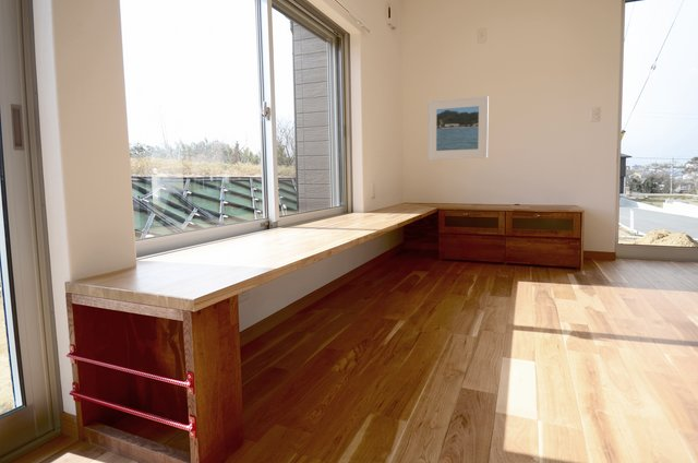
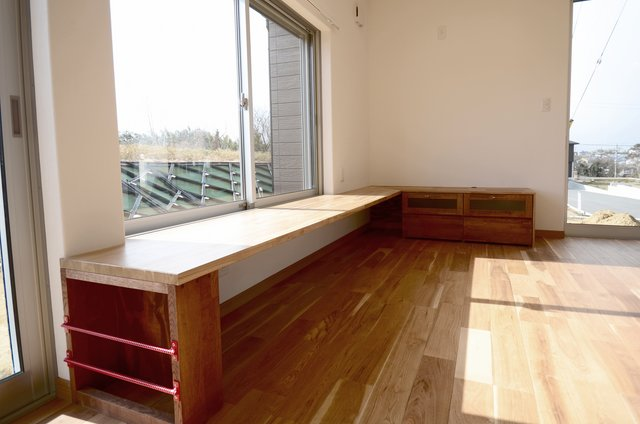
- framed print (457, 129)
